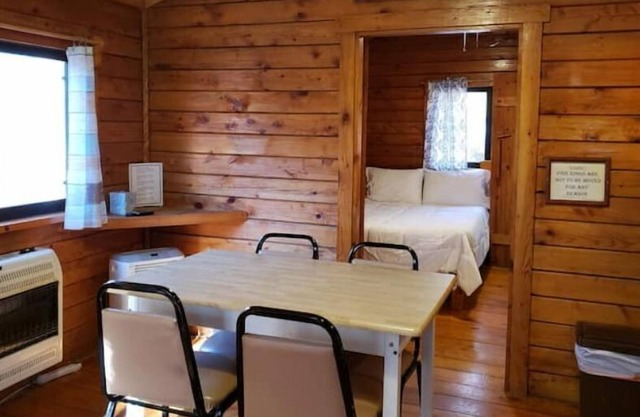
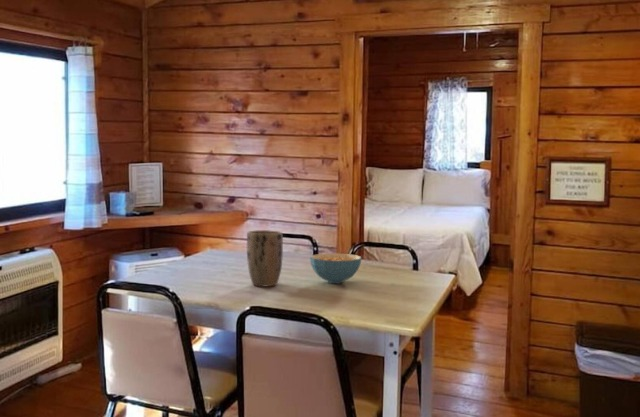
+ plant pot (264, 258)
+ cereal bowl (335, 269)
